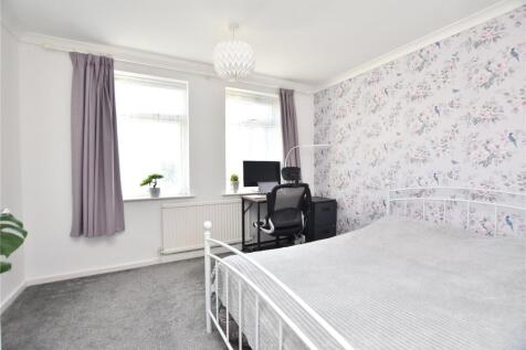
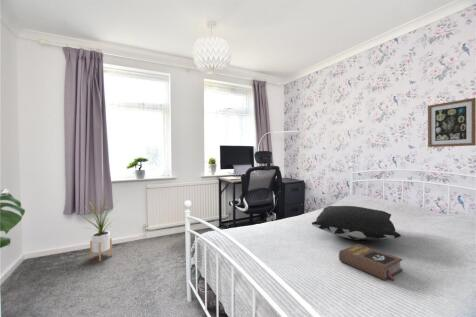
+ pillow (354, 220)
+ book (371, 261)
+ wall art (450, 124)
+ house plant (101, 226)
